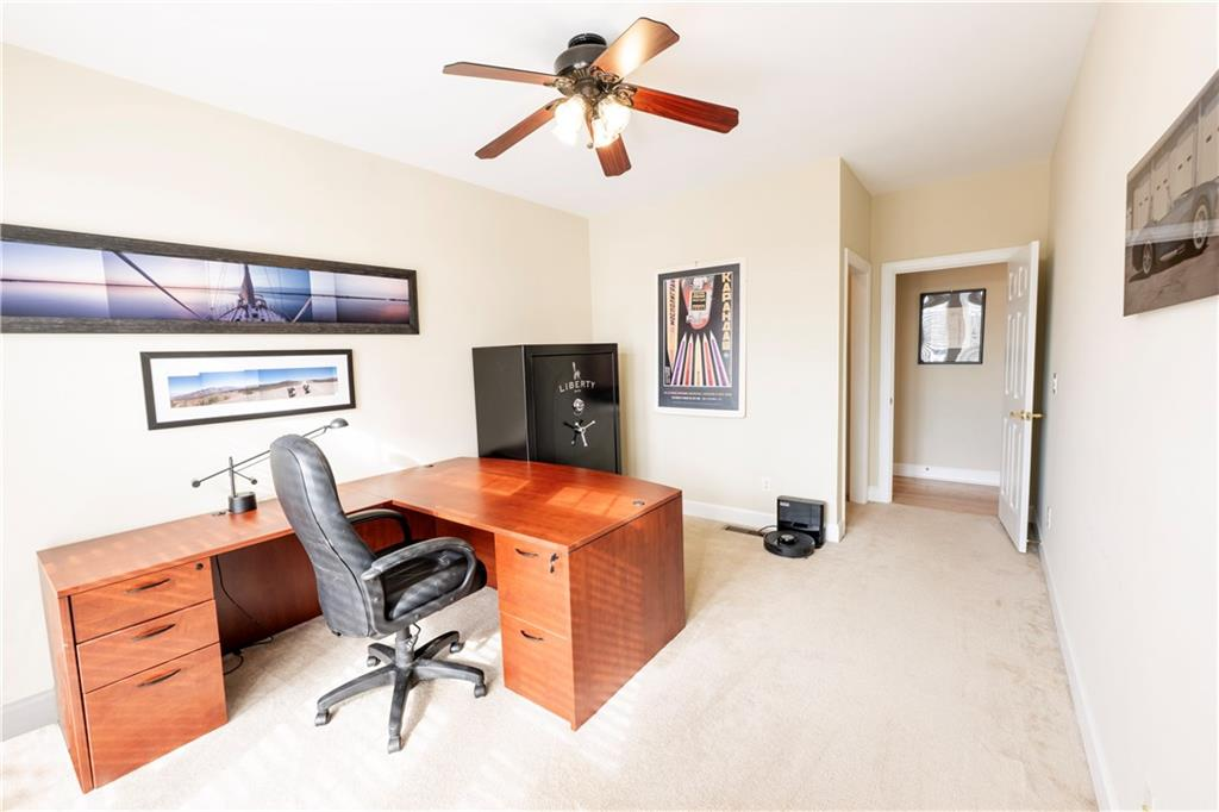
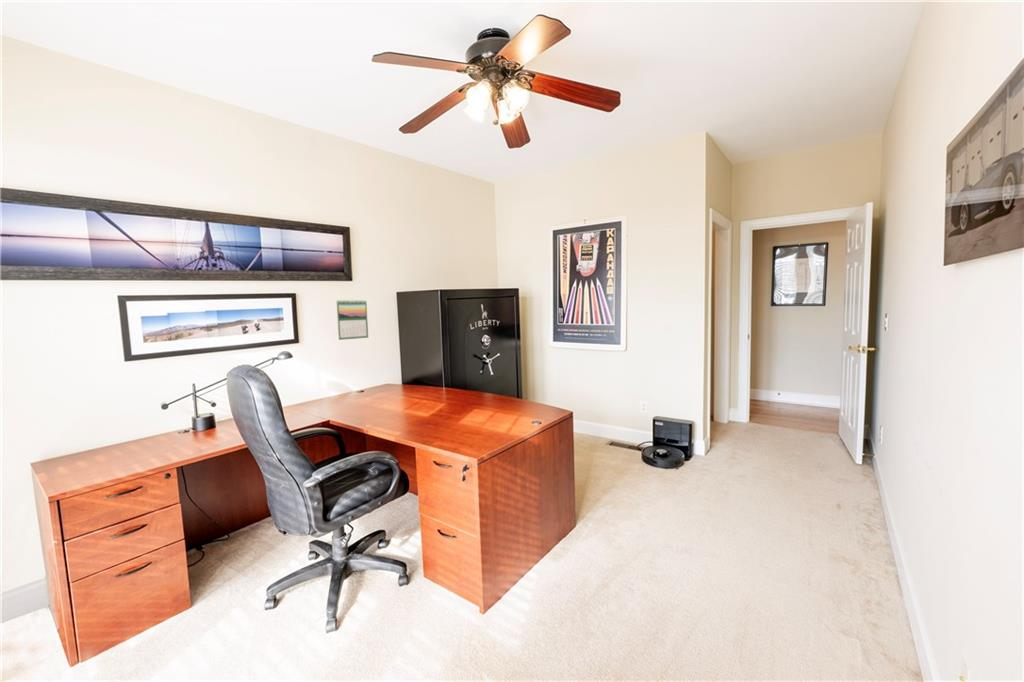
+ calendar (352, 319)
